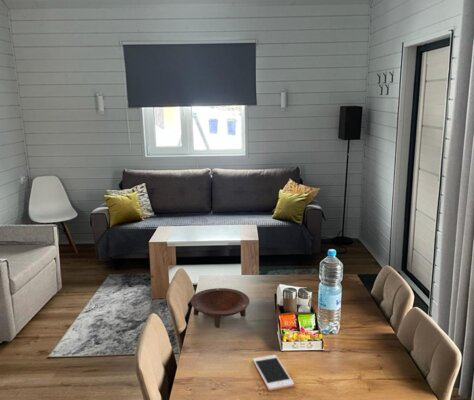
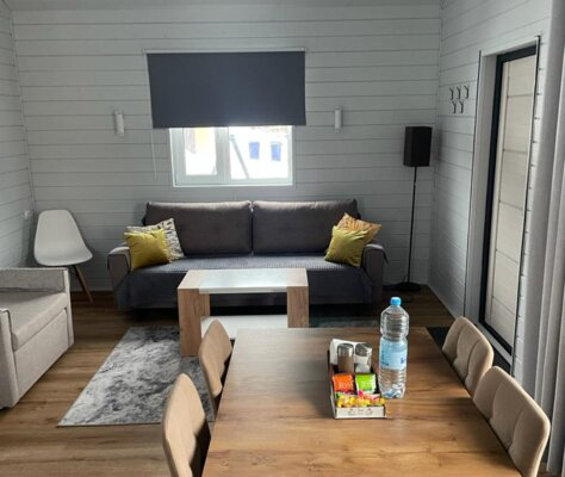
- cell phone (272, 371)
- bowl (220, 307)
